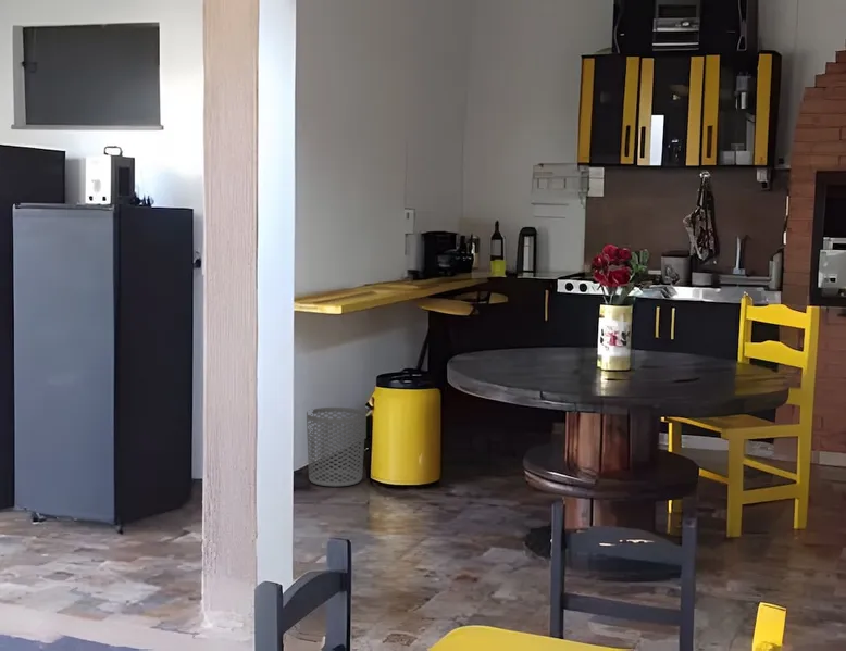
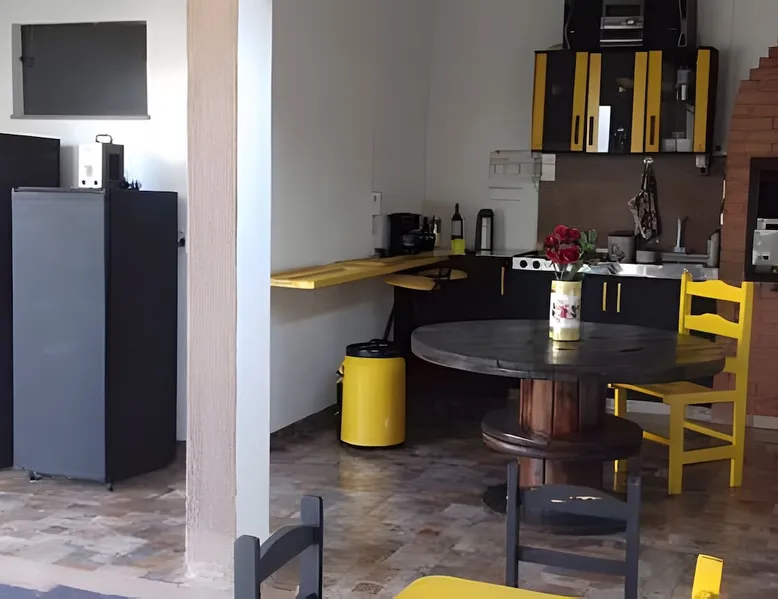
- waste bin (336, 446)
